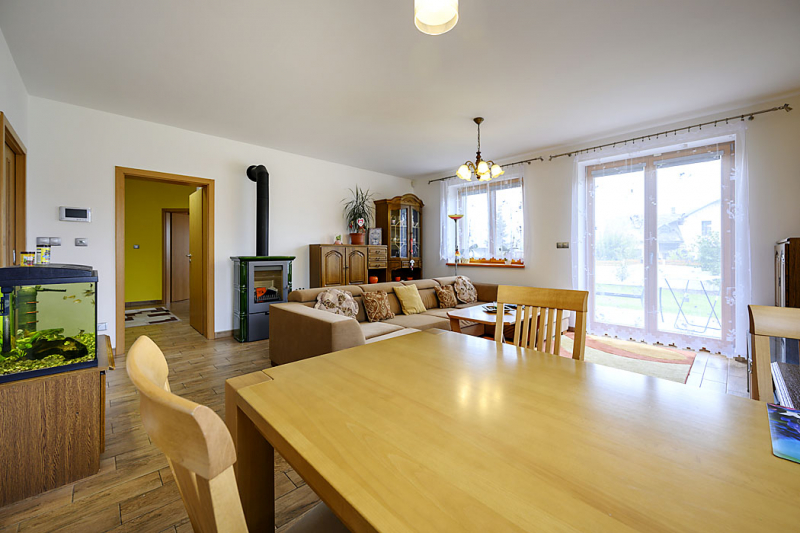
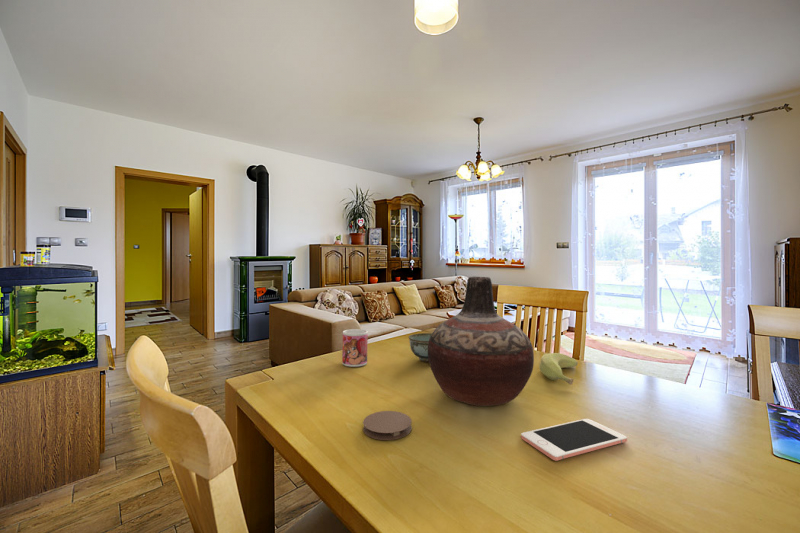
+ vase (478, 336)
+ coaster (387, 424)
+ mug (357, 345)
+ banana (563, 366)
+ cell phone (573, 437)
+ bowl (427, 348)
